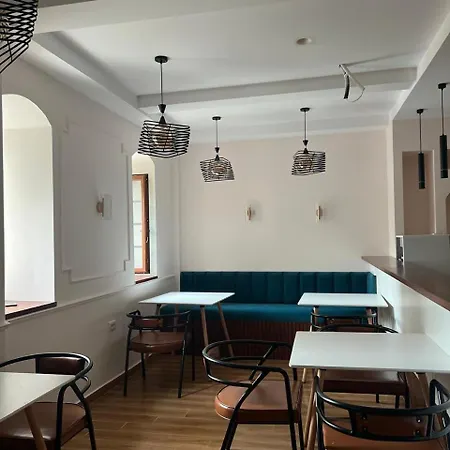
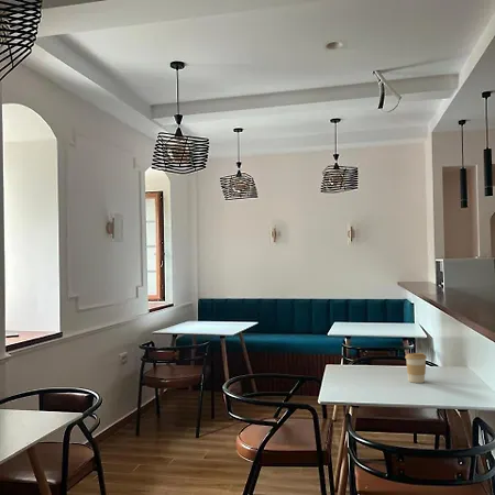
+ coffee cup (416, 366)
